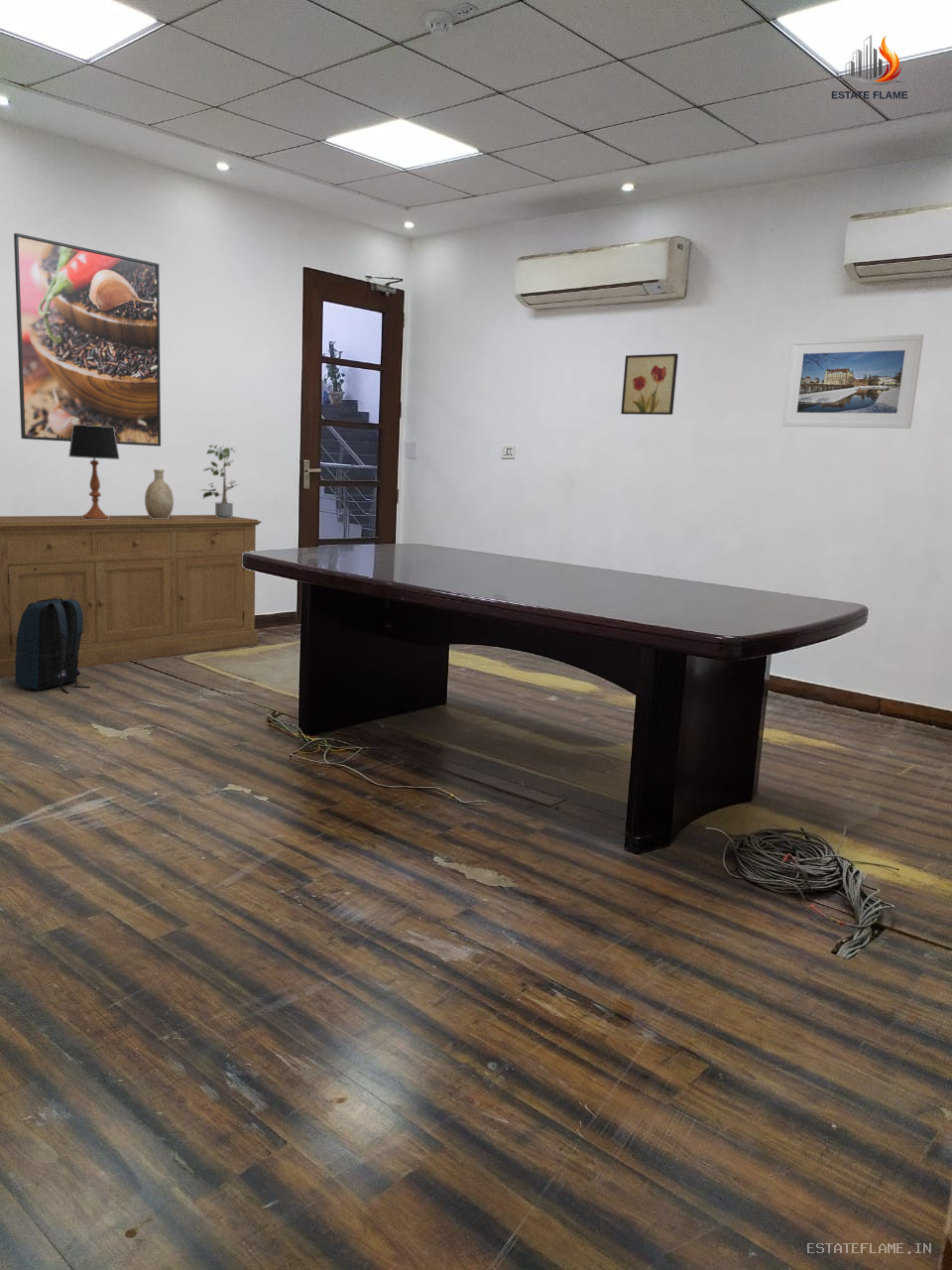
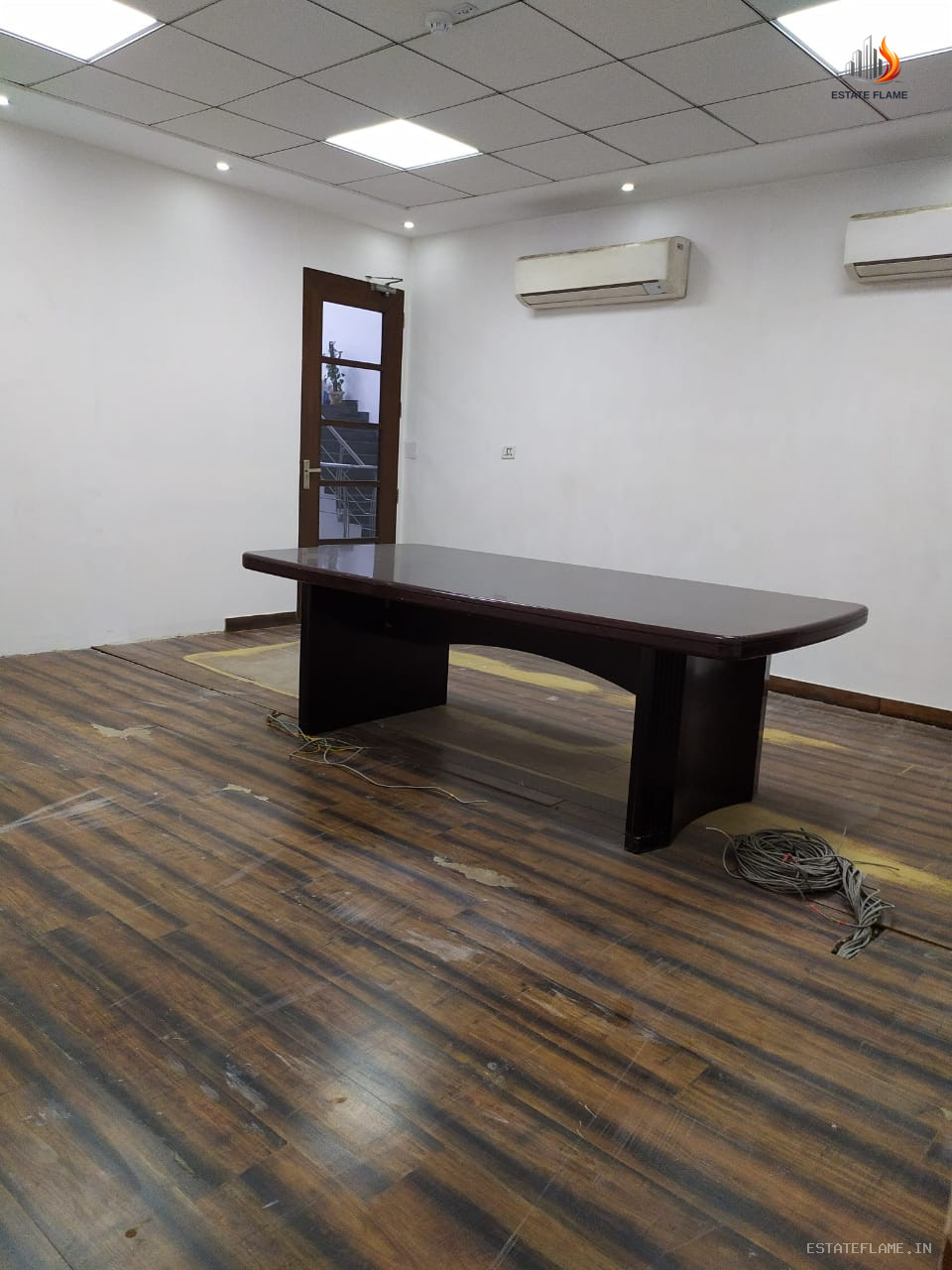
- potted plant (212, 483)
- wall art (649, 384)
- sideboard (122, 586)
- table lamp (94, 472)
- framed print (92, 347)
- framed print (849, 382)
- decorative vase (159, 493)
- backpack (55, 641)
